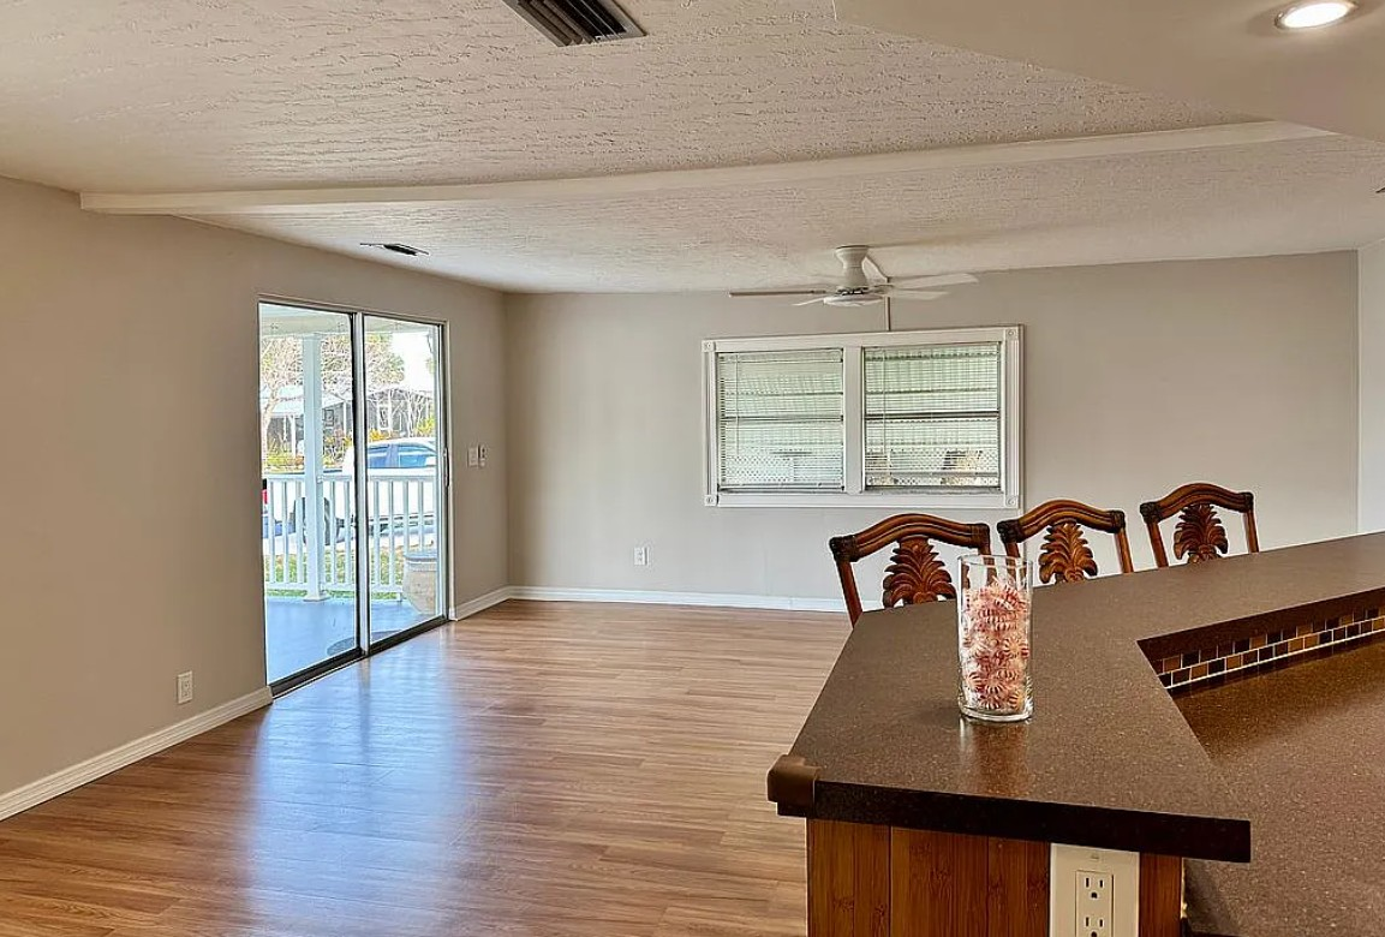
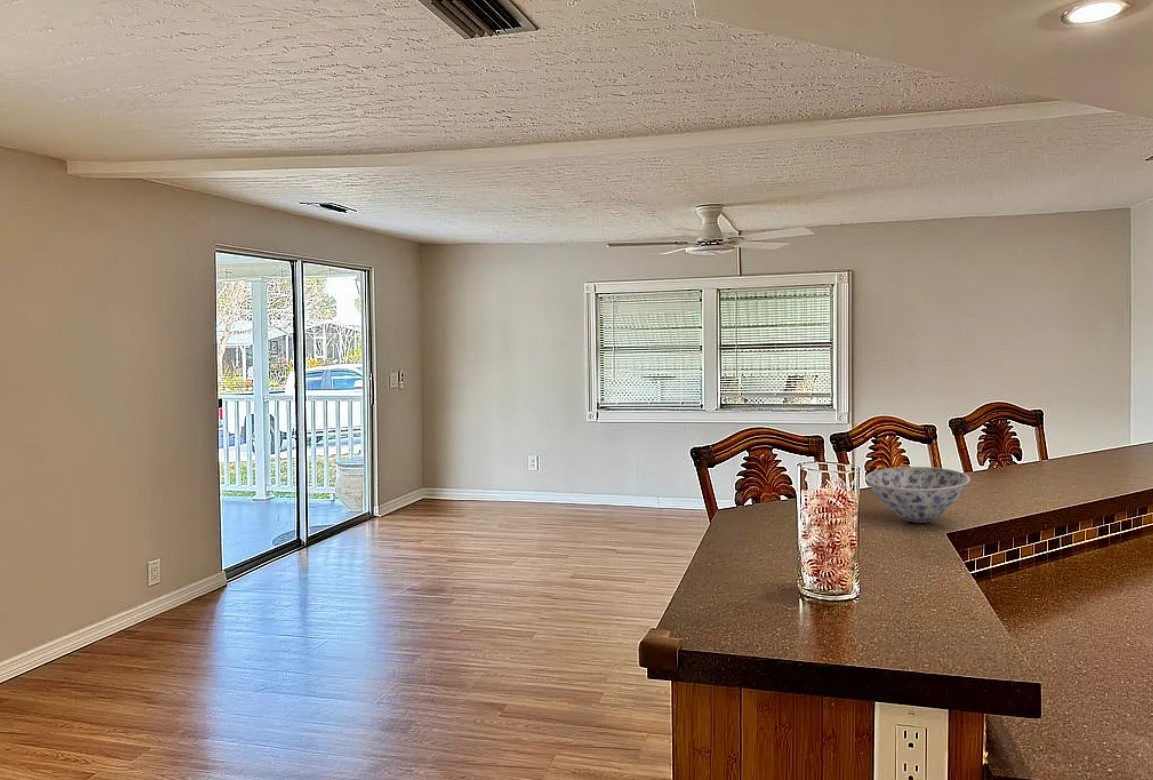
+ bowl (916, 496)
